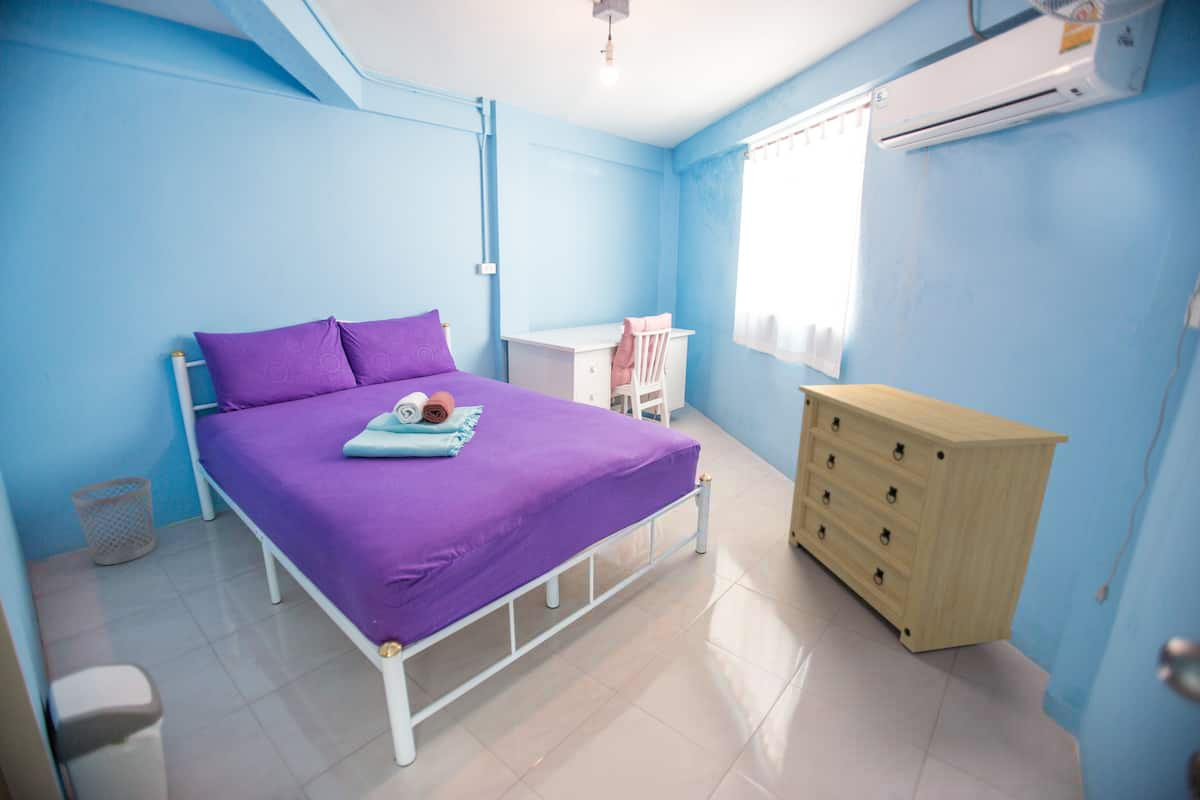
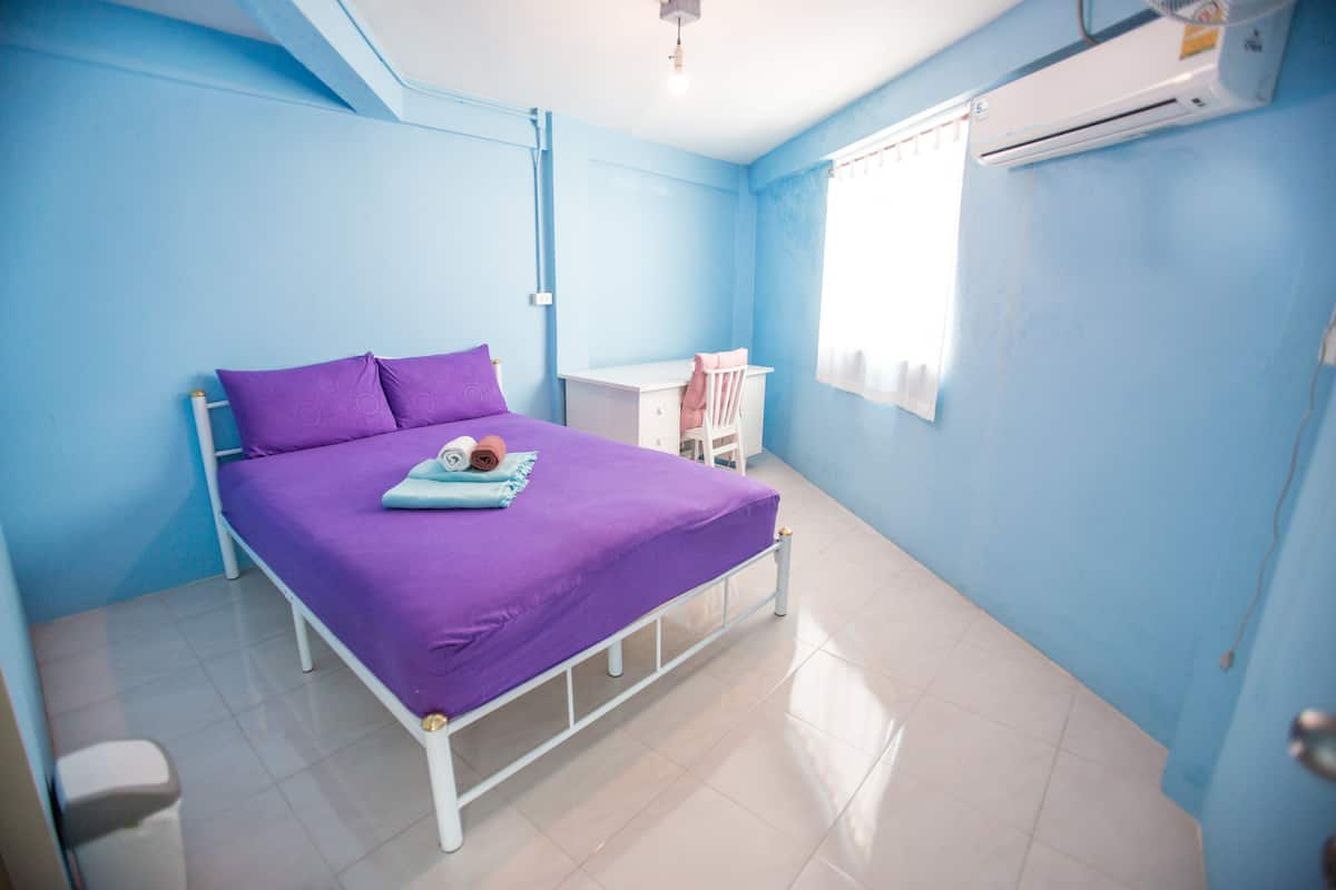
- wastebasket (119, 521)
- dresser (895, 498)
